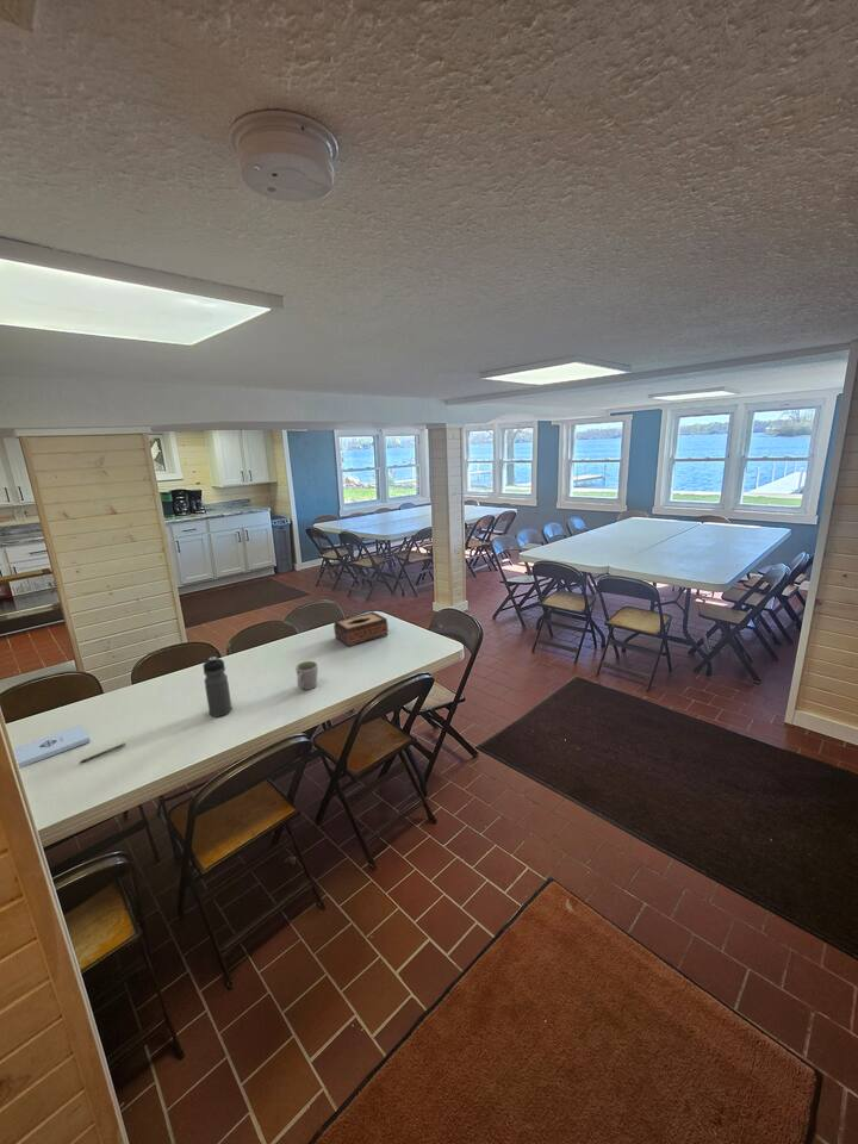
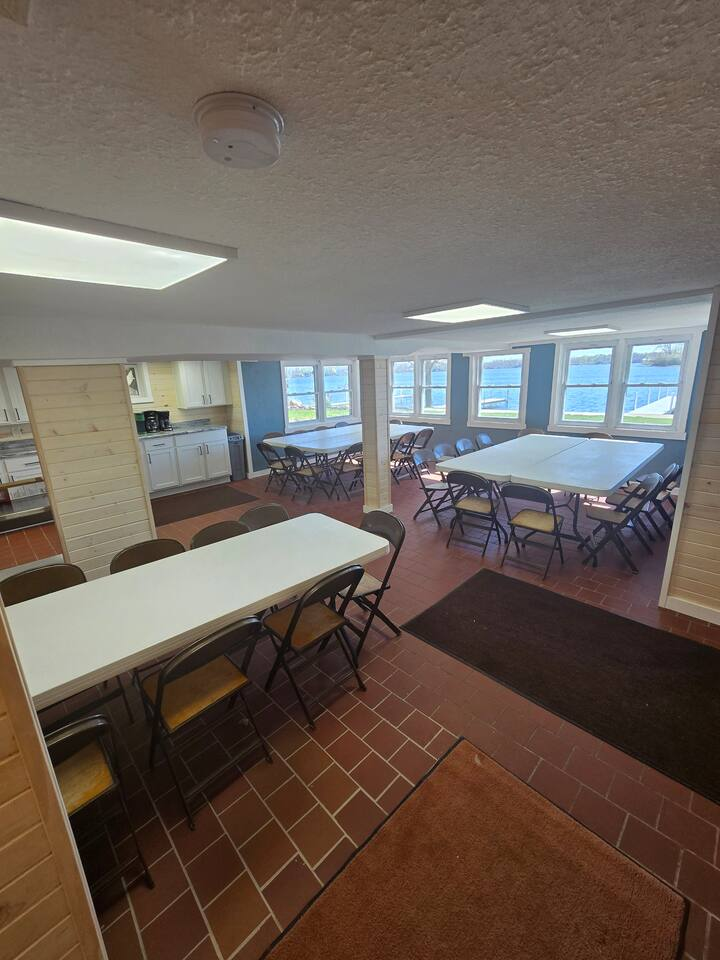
- water bottle (217, 684)
- pen (102, 753)
- notepad (50, 745)
- tissue box (361, 628)
- mug (305, 677)
